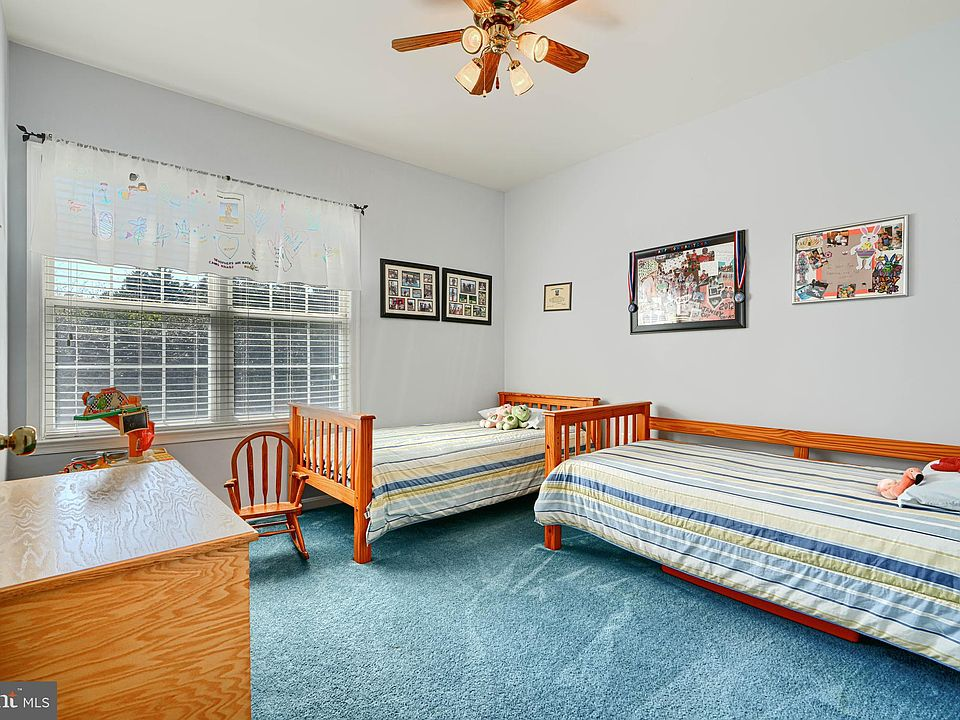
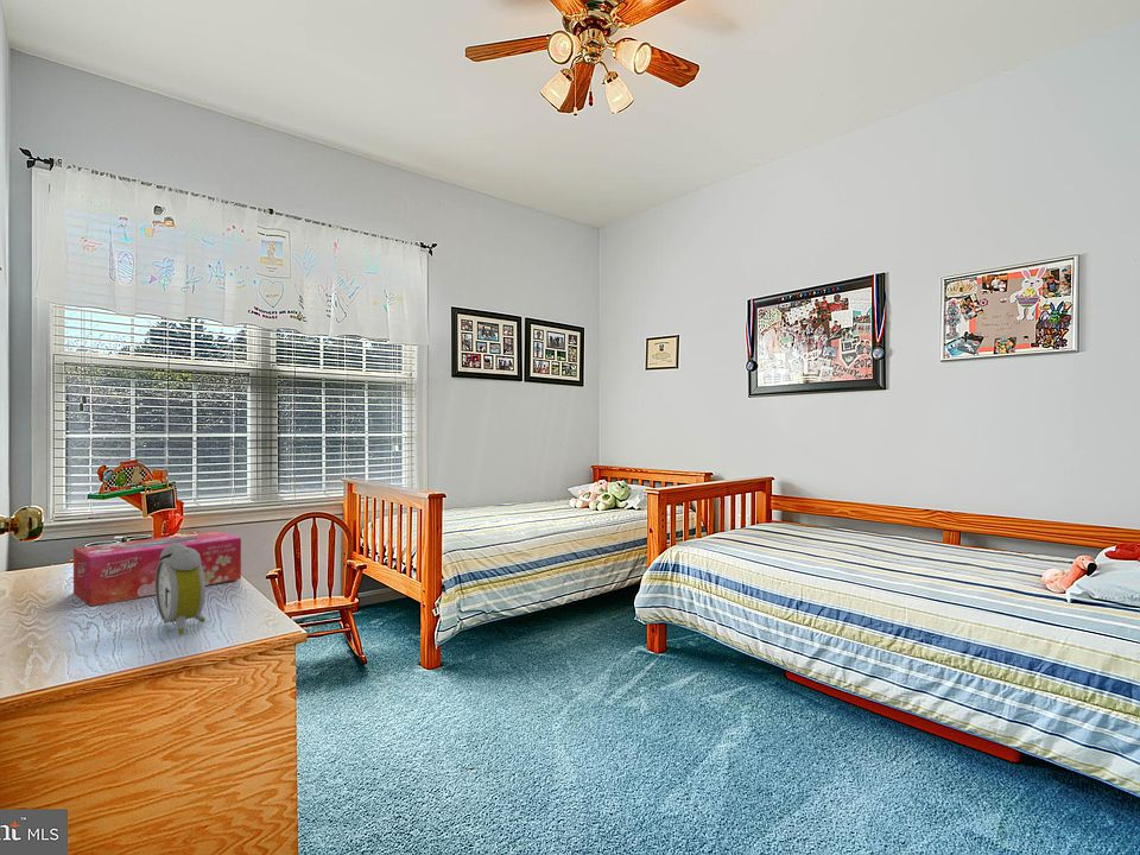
+ tissue box (158, 563)
+ alarm clock (184, 585)
